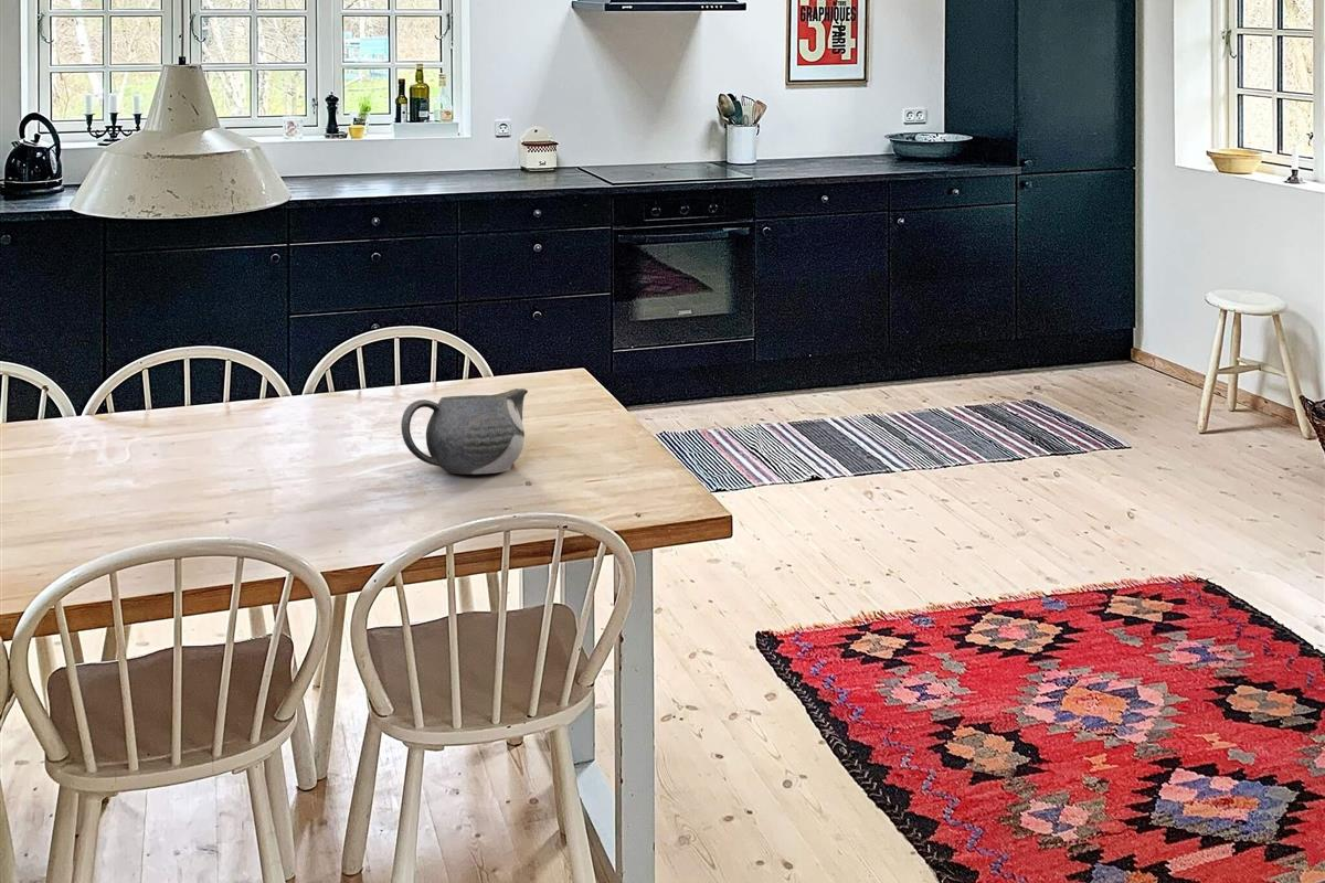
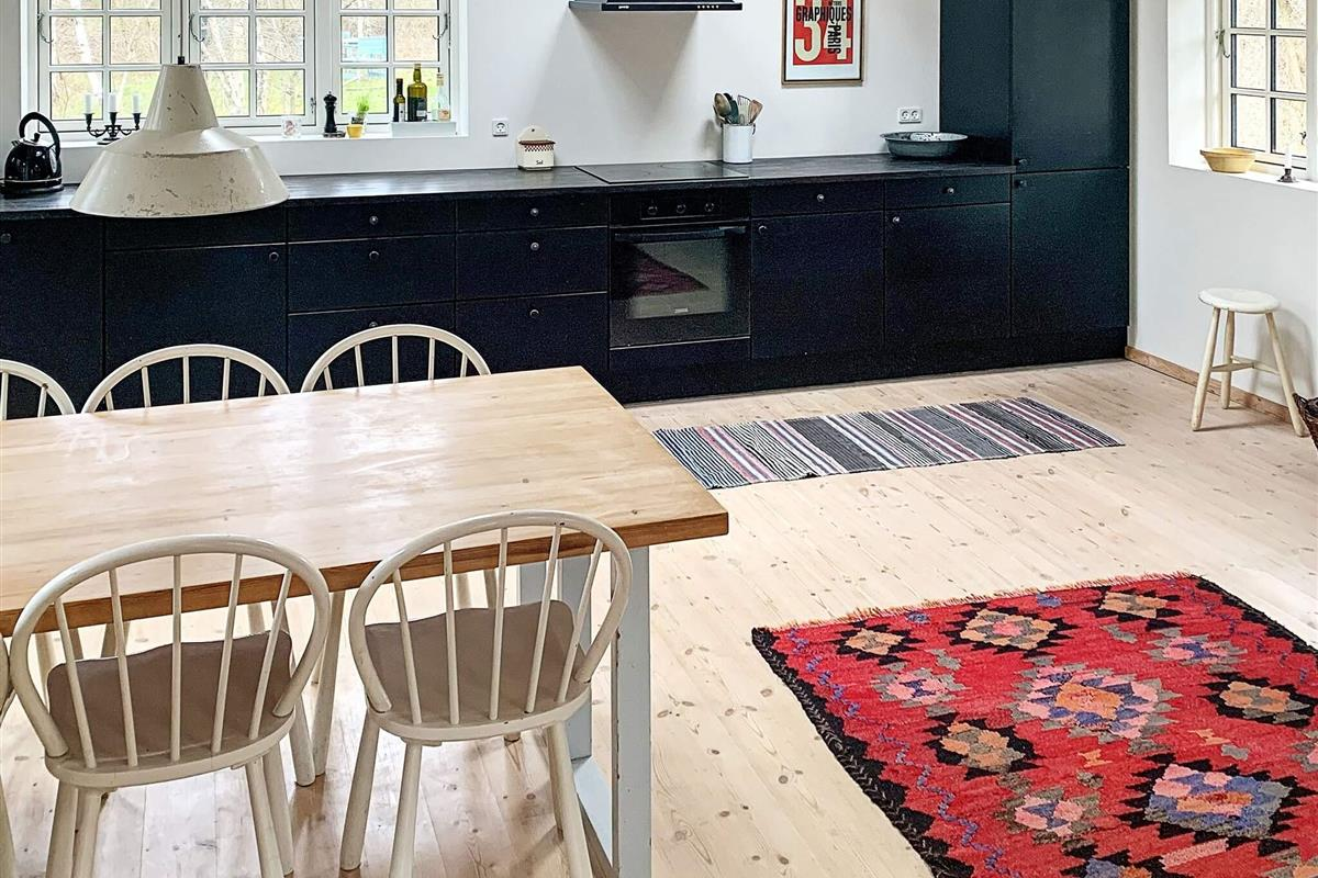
- teapot (466, 430)
